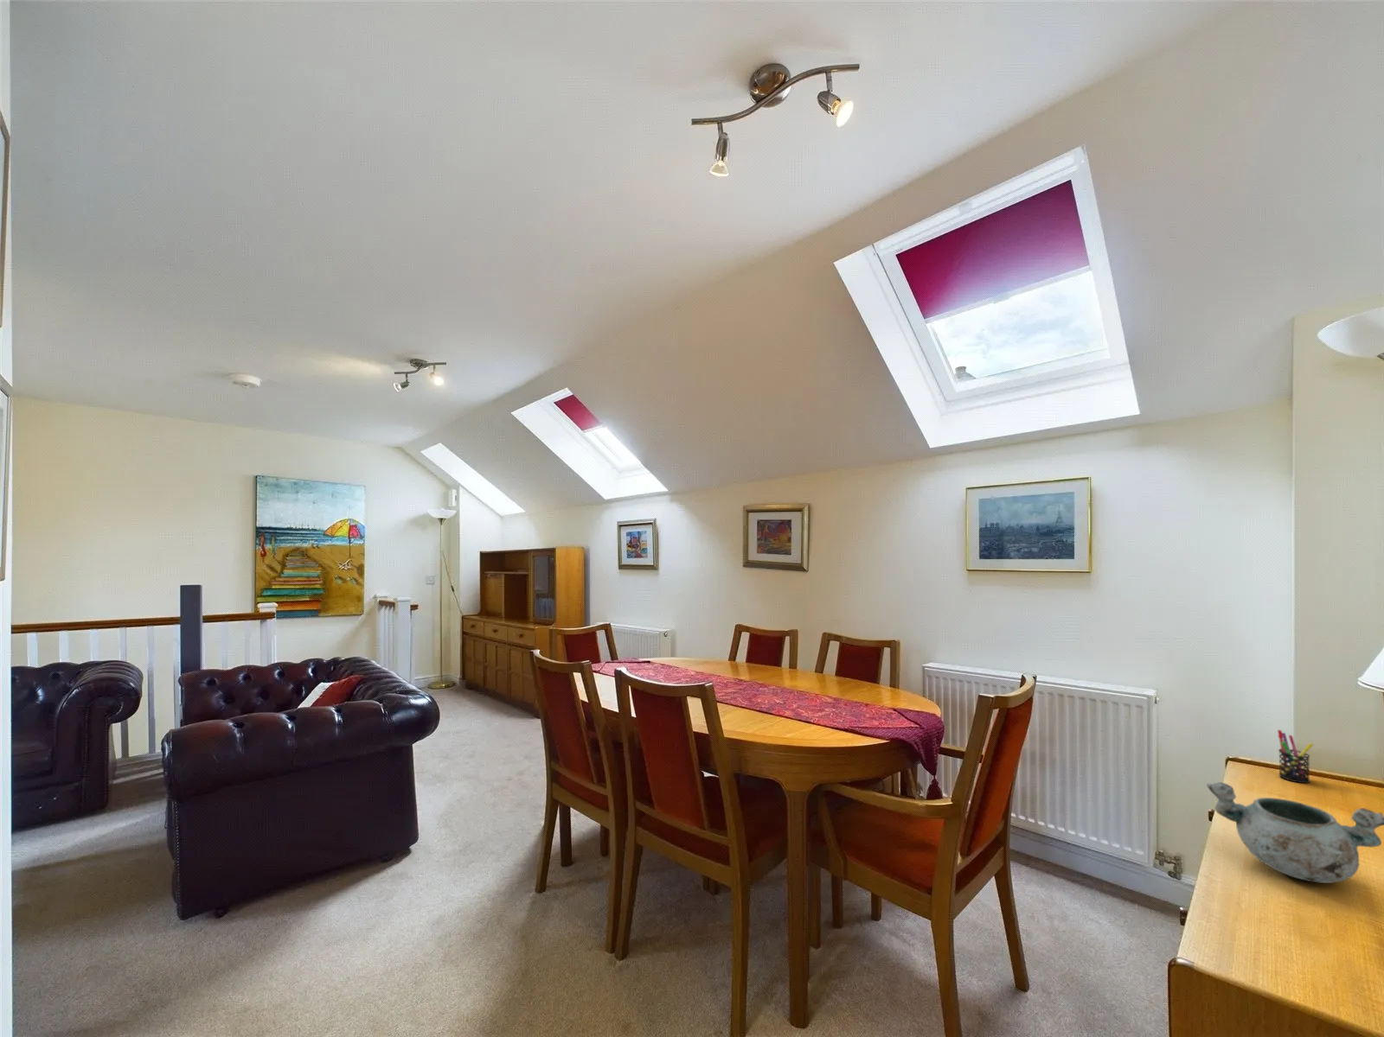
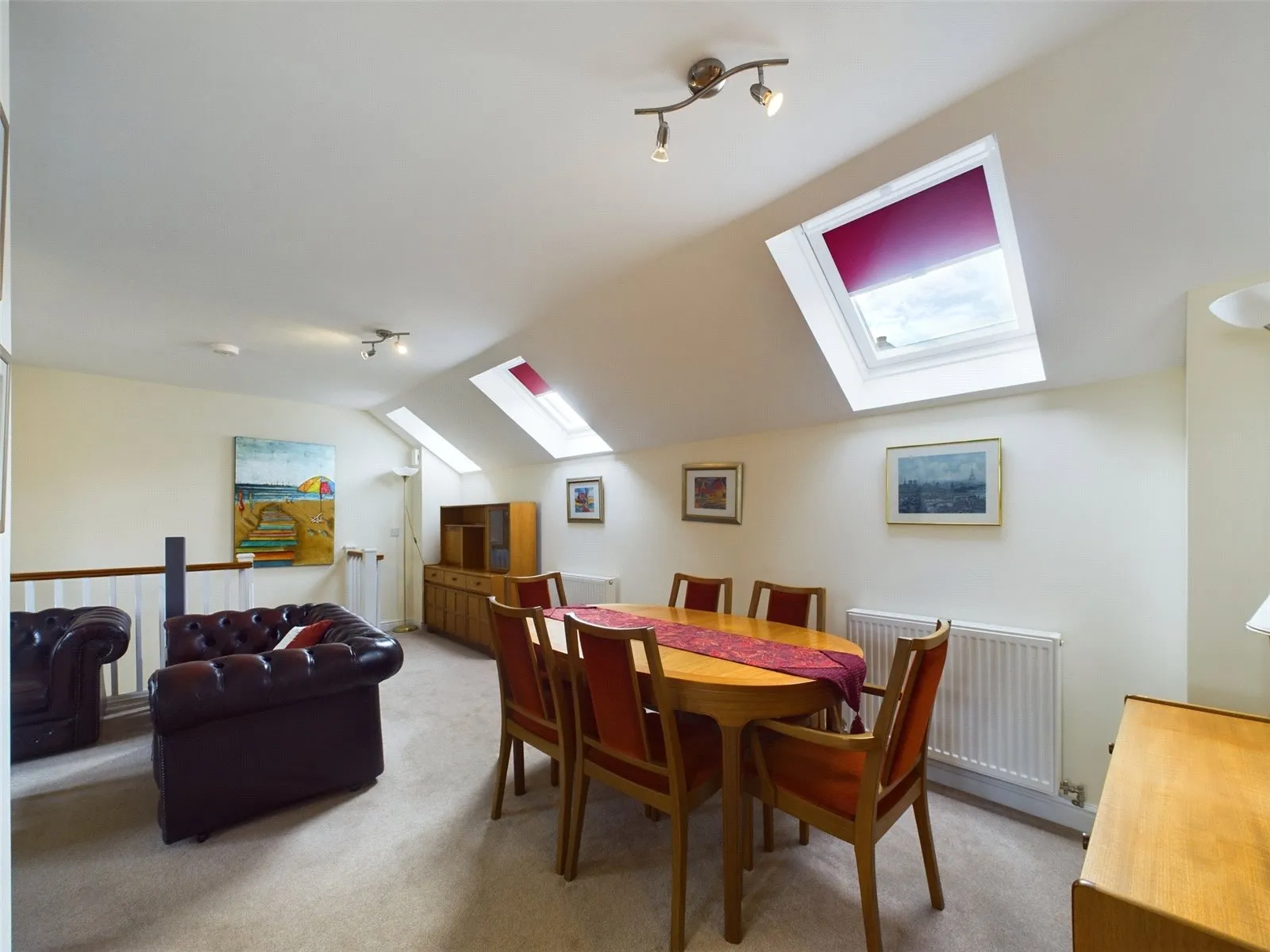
- pen holder (1290, 755)
- decorative bowl (1290, 831)
